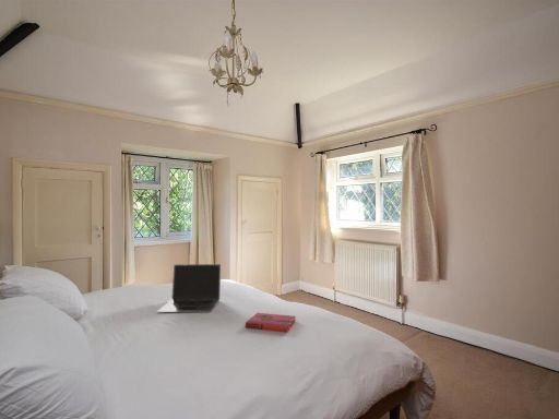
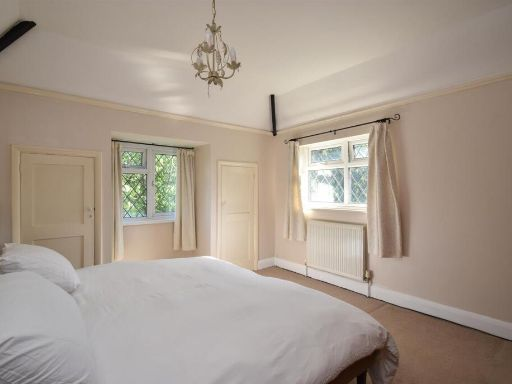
- laptop (191, 286)
- hardback book (271, 322)
